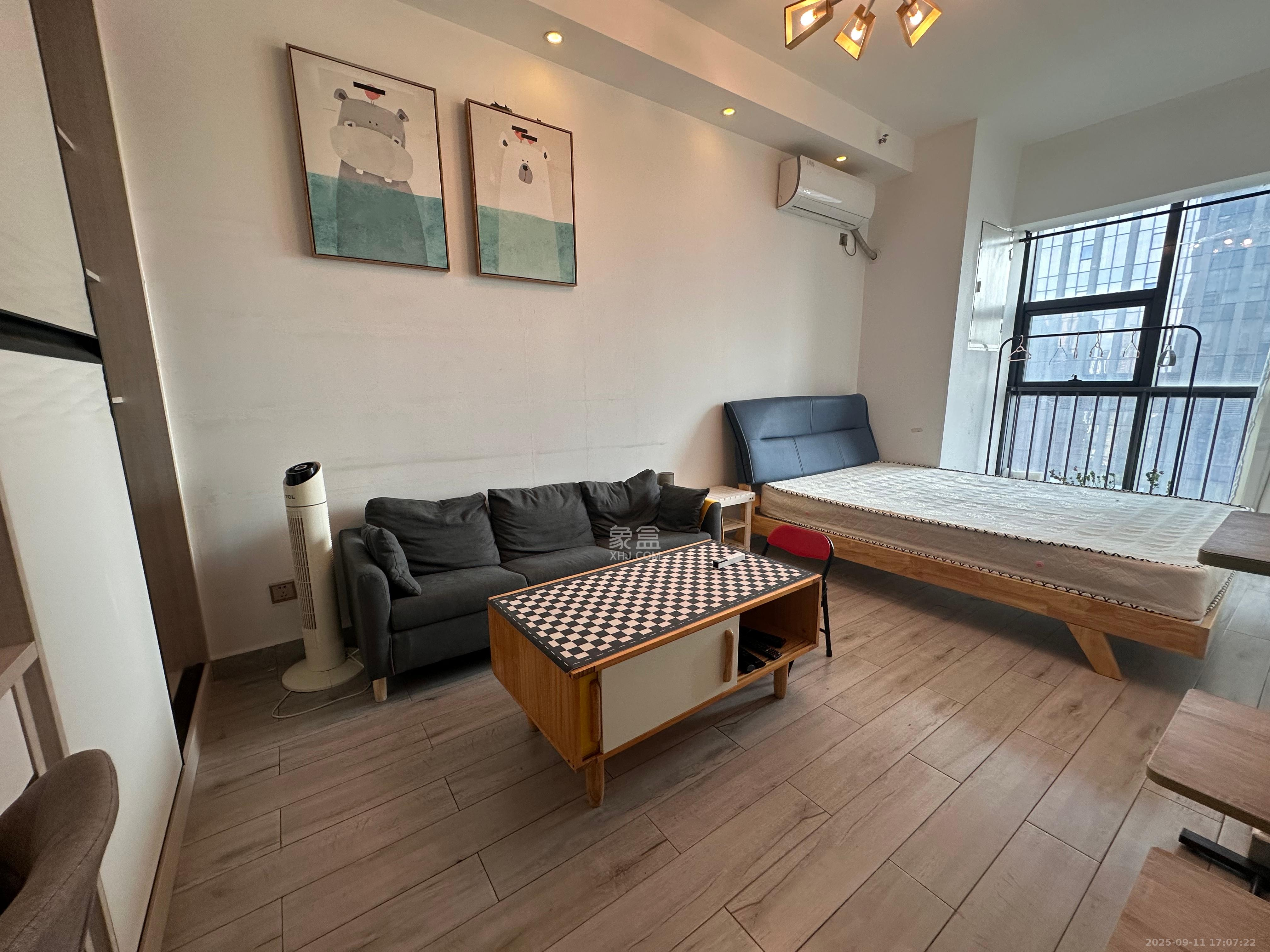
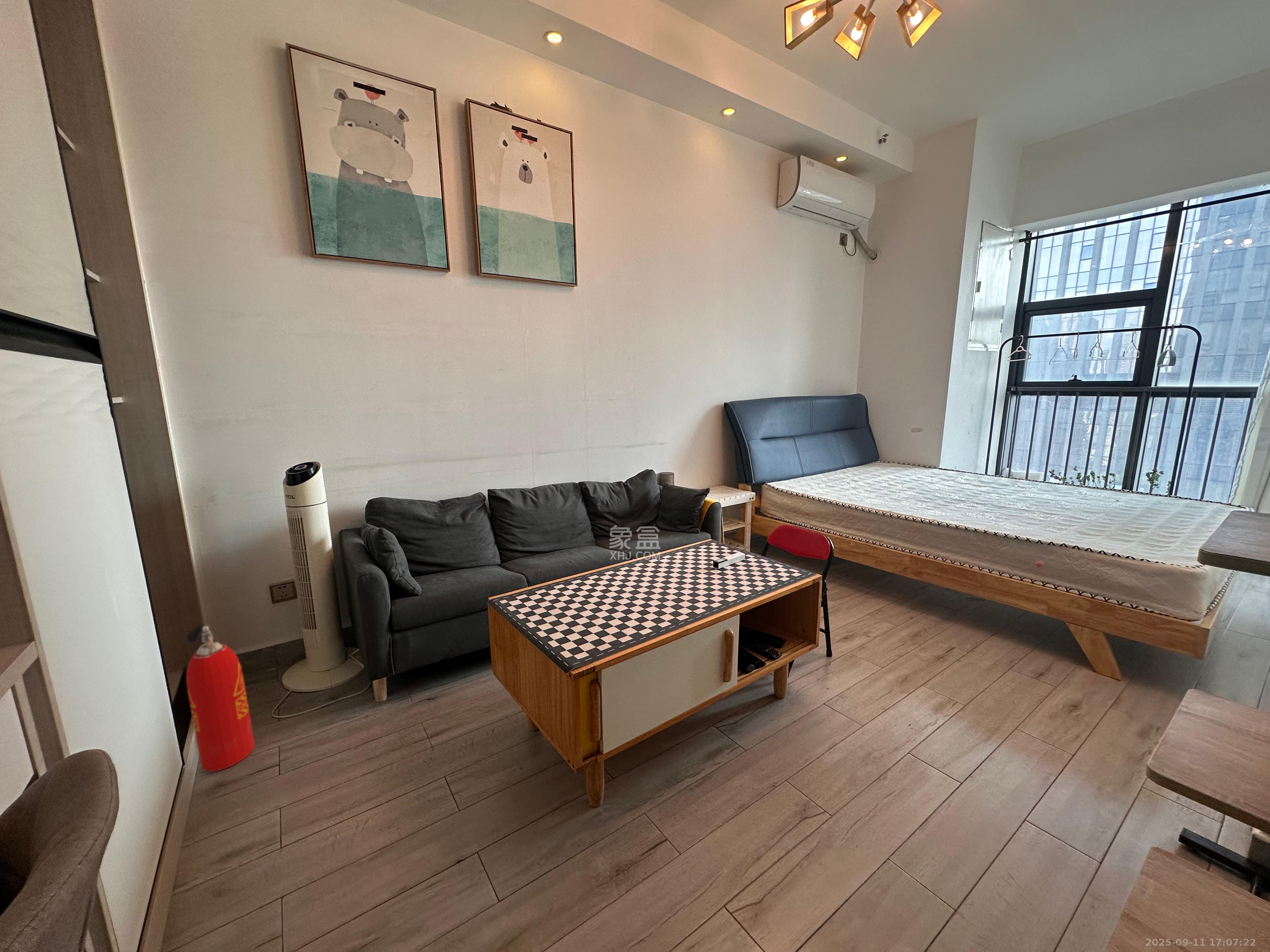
+ fire extinguisher (218, 691)
